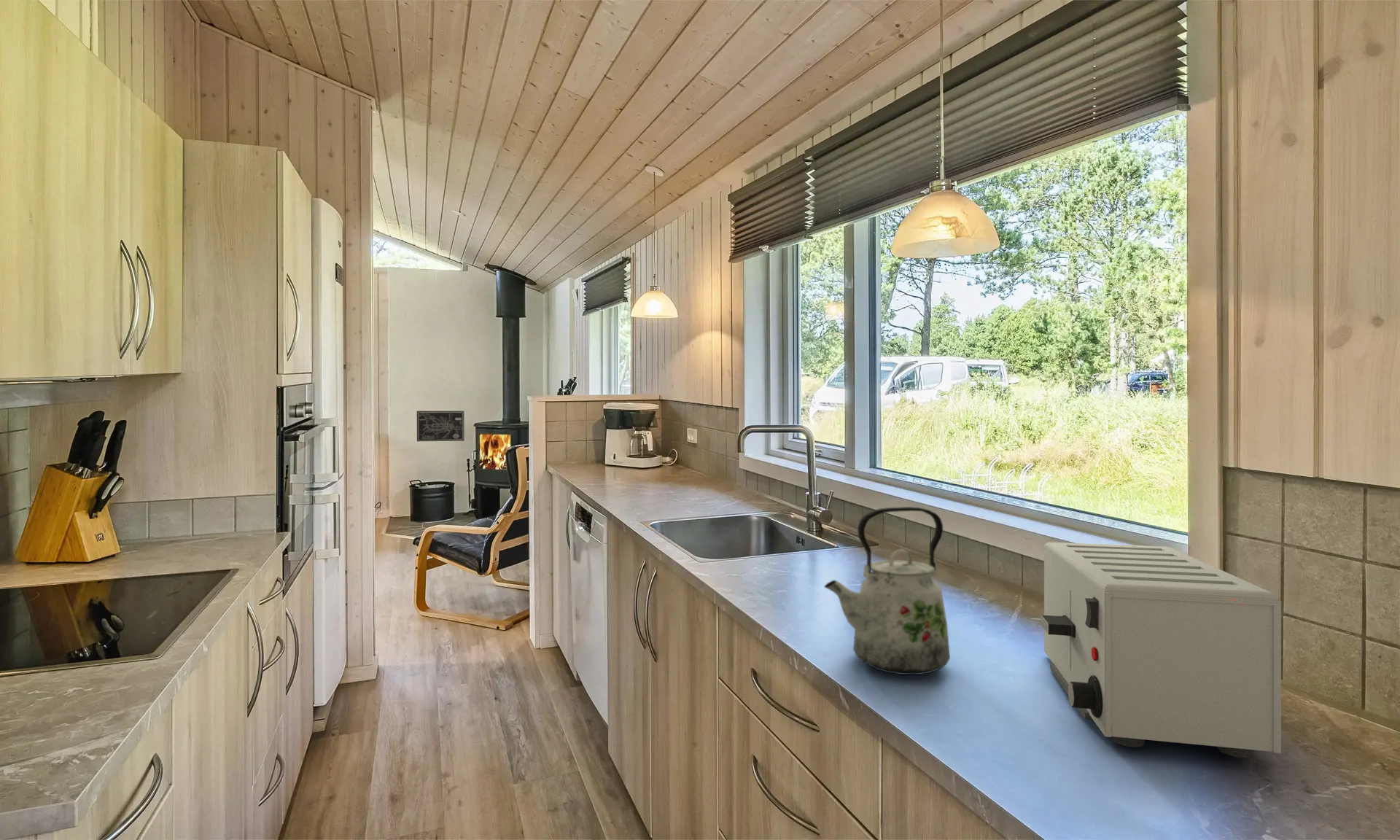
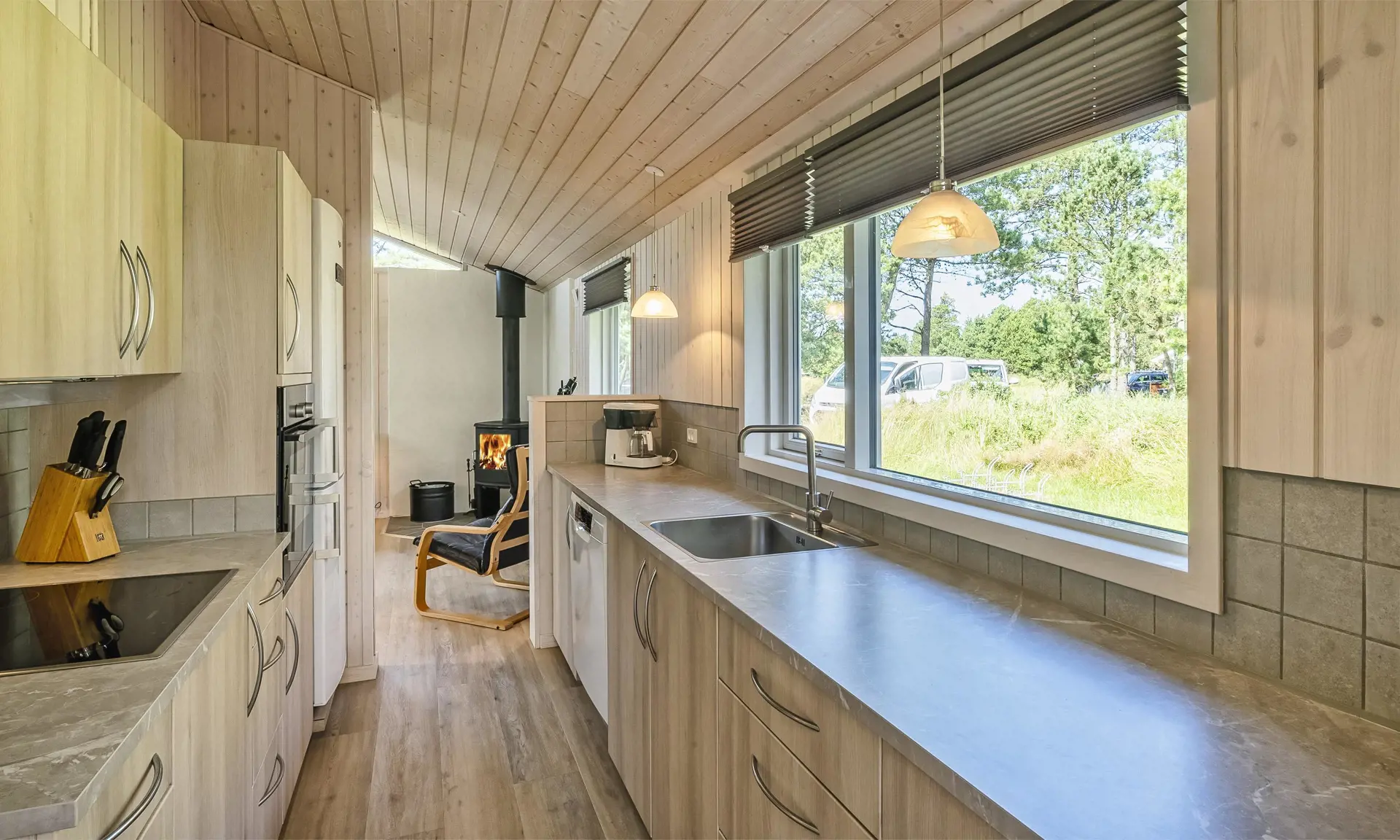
- kettle (884, 587)
- toaster (1130, 633)
- wall art (440, 426)
